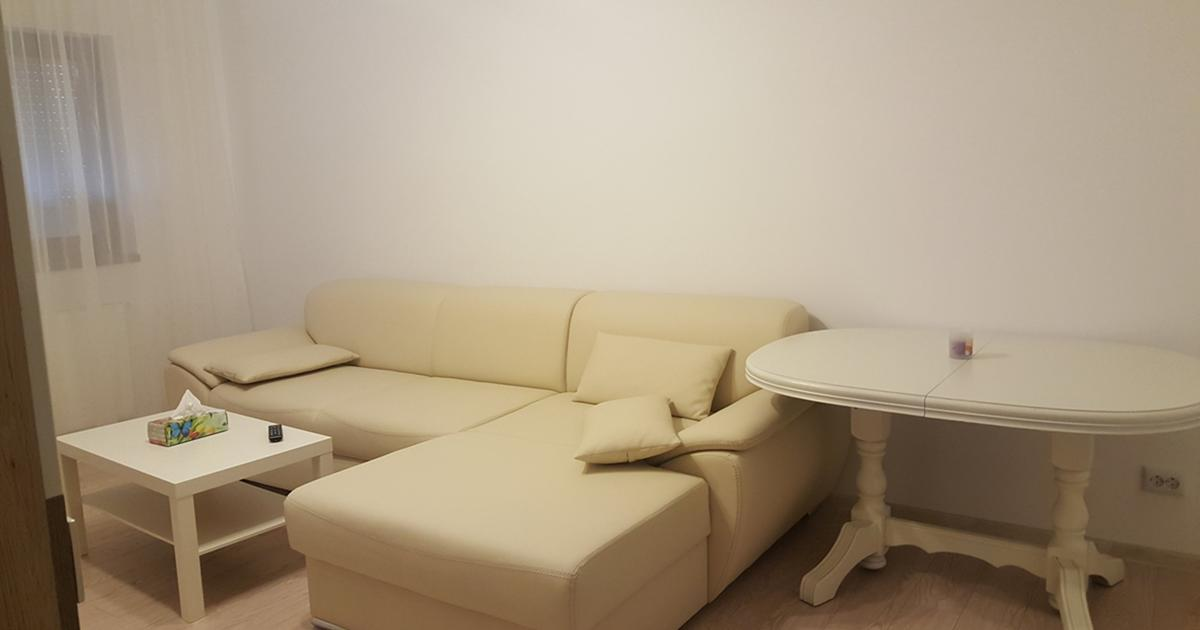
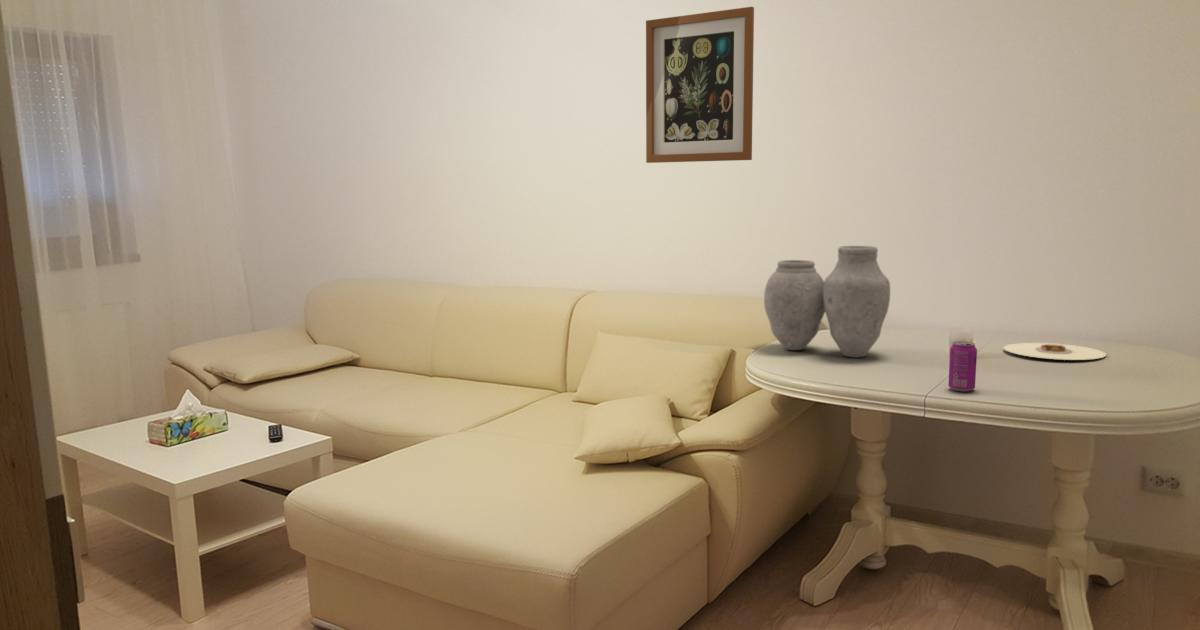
+ wall art (697, 88)
+ beverage can (962, 365)
+ plate (1053, 346)
+ vase (824, 299)
